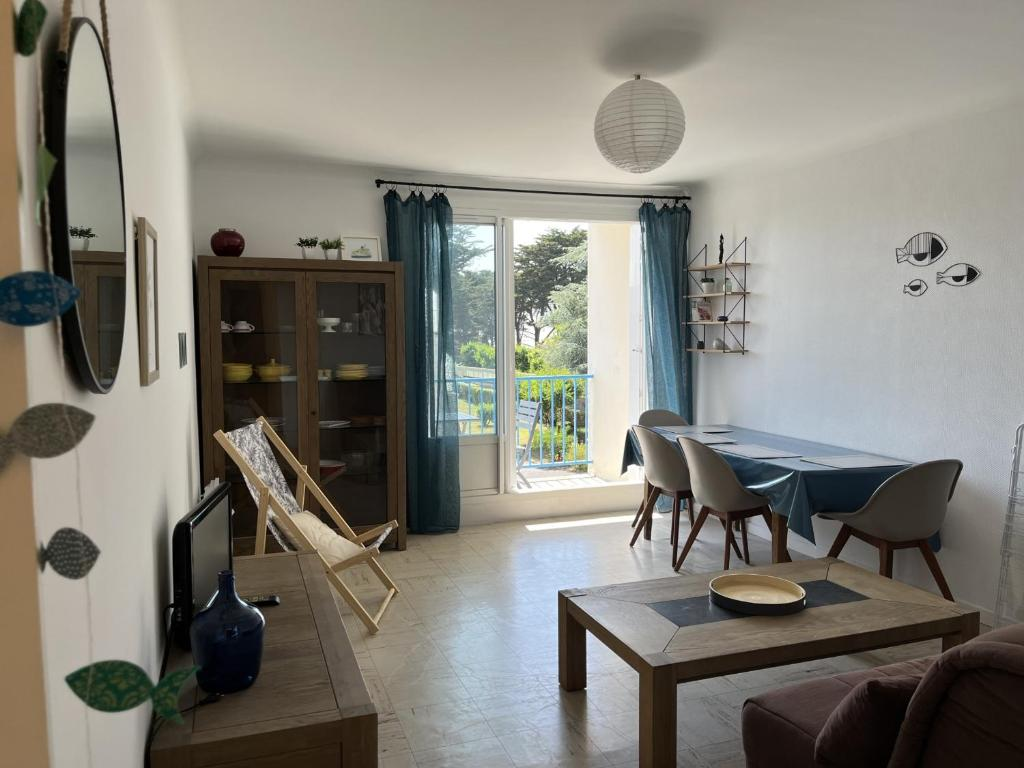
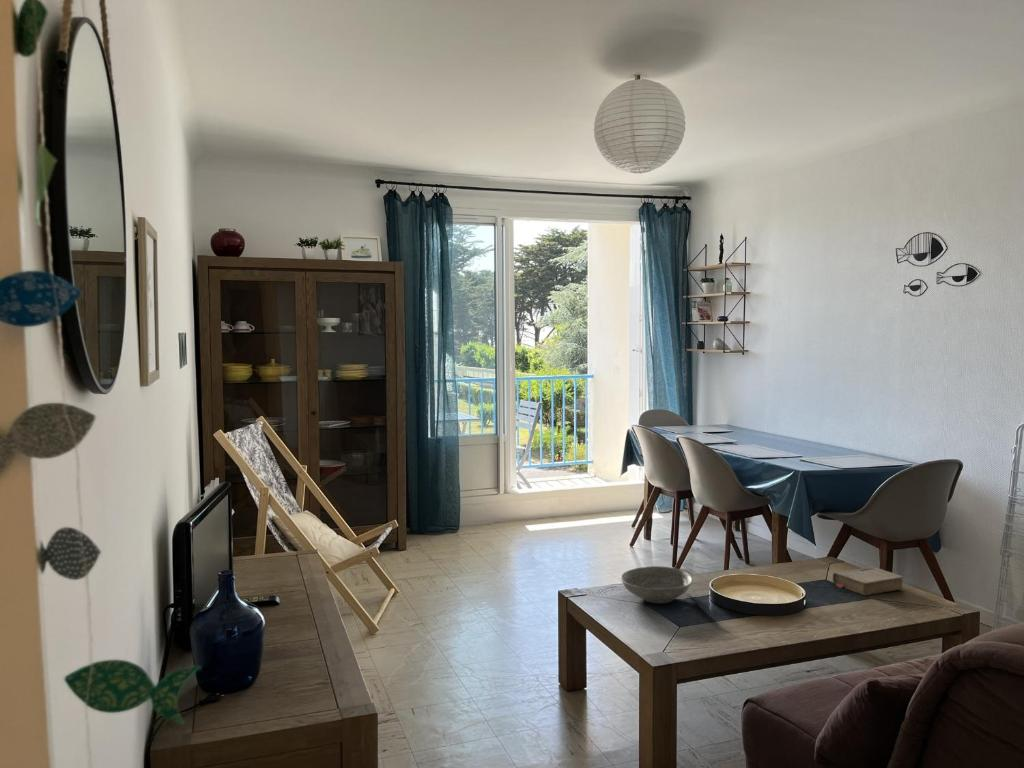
+ bowl (656, 587)
+ book (862, 581)
